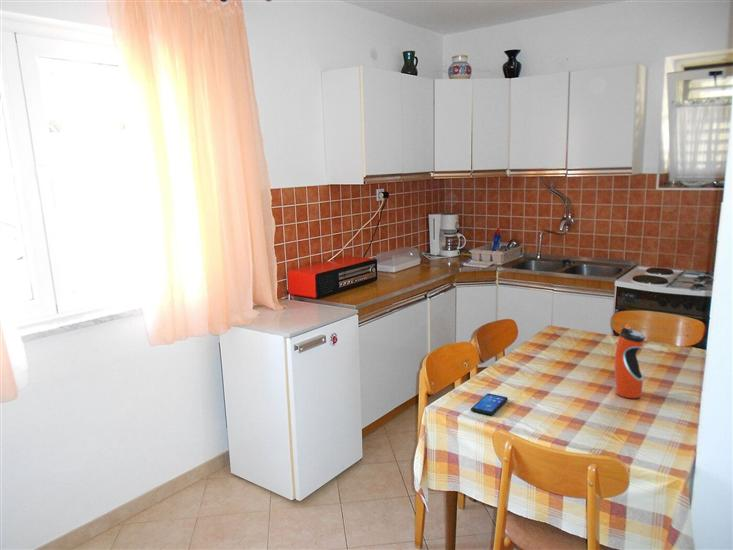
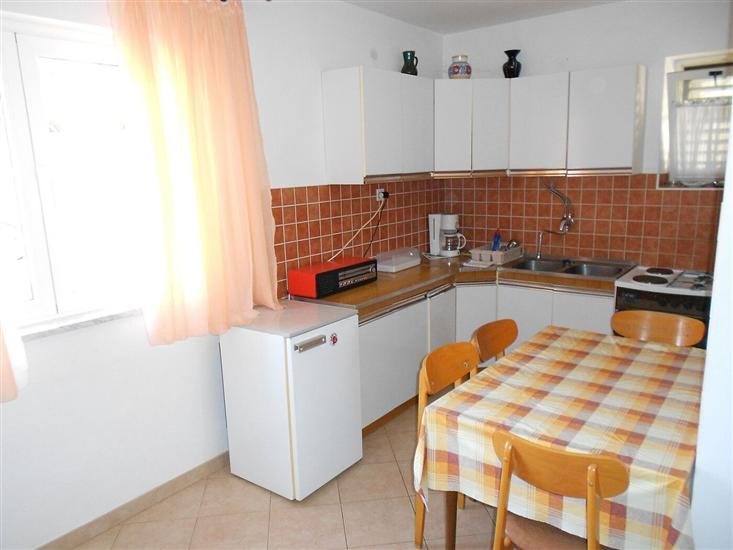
- smartphone (489, 403)
- water bottle (629, 360)
